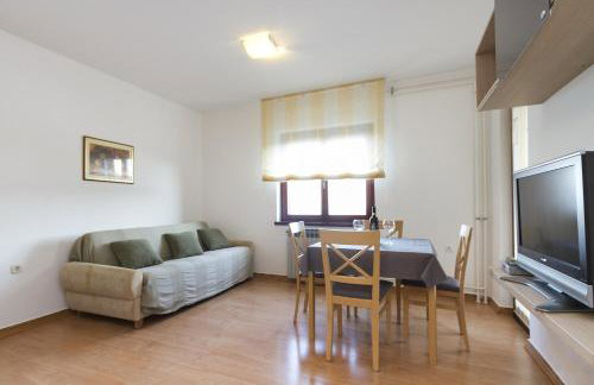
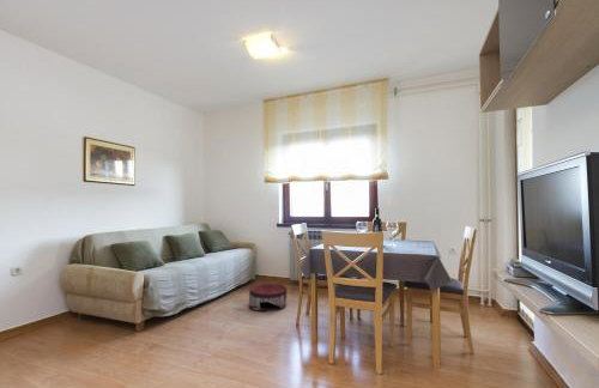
+ pouf (267, 295)
